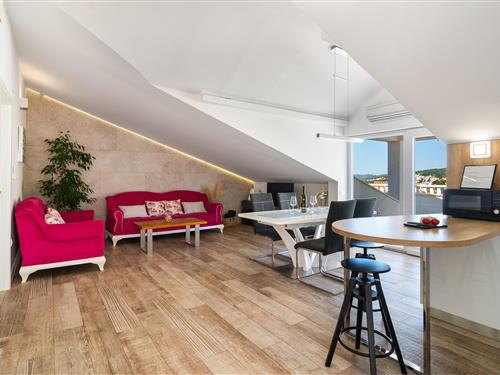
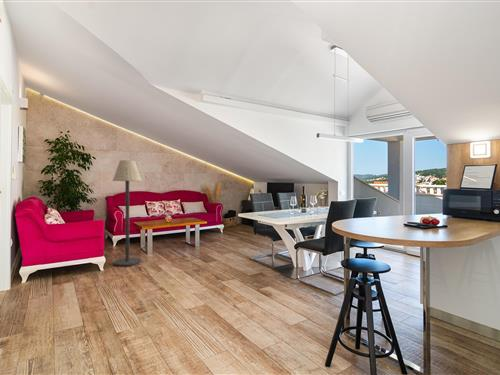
+ floor lamp (127, 211)
